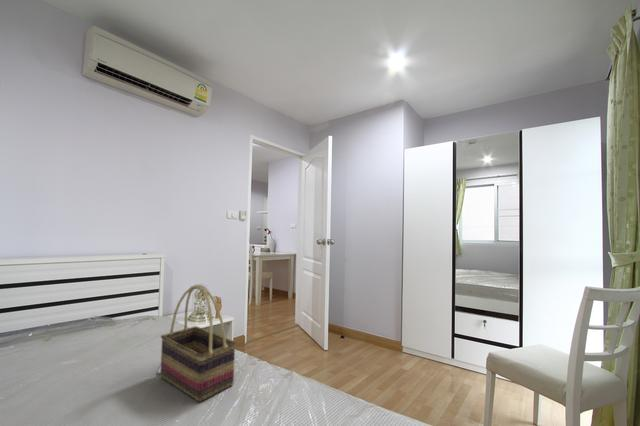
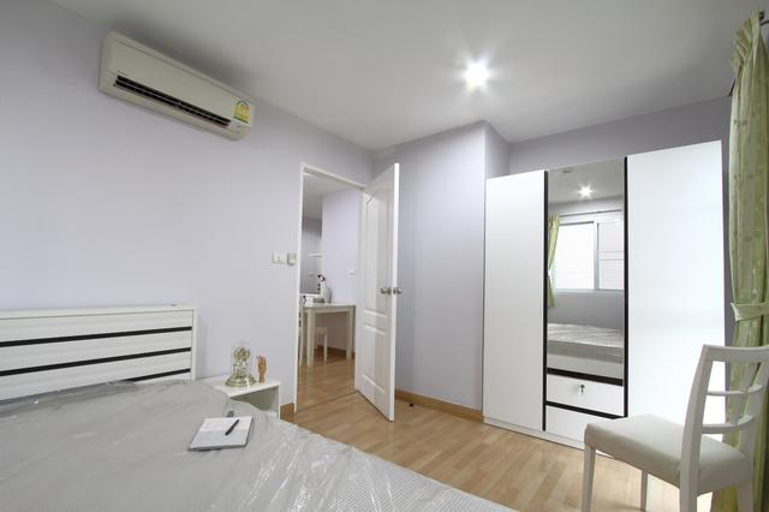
- woven basket (198, 332)
